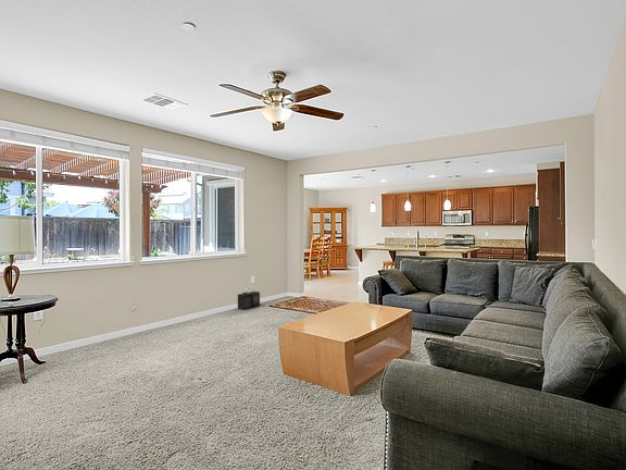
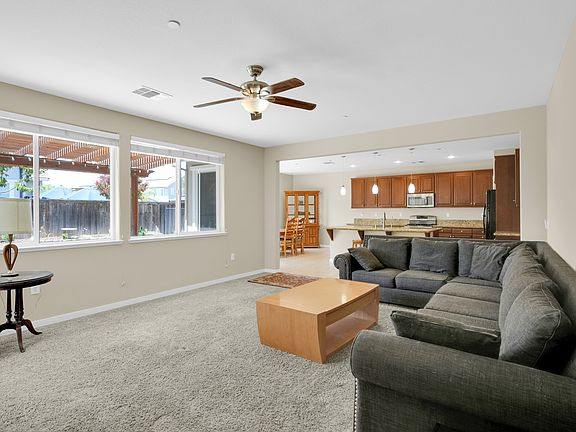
- speaker (249, 299)
